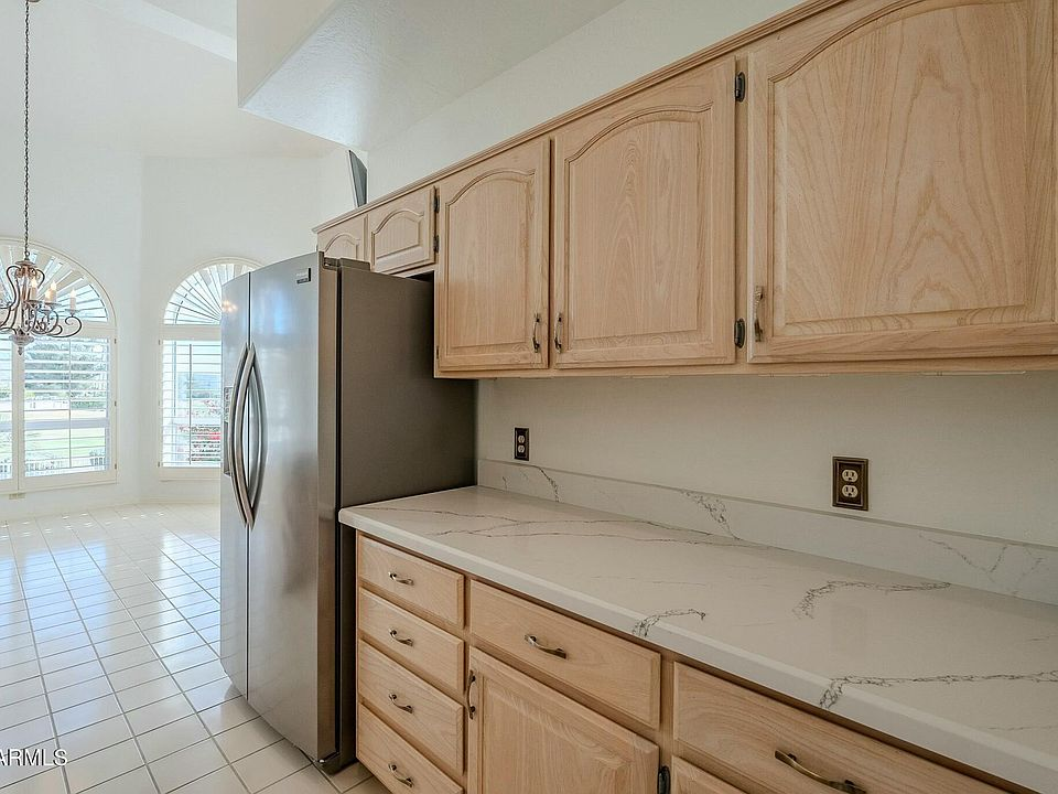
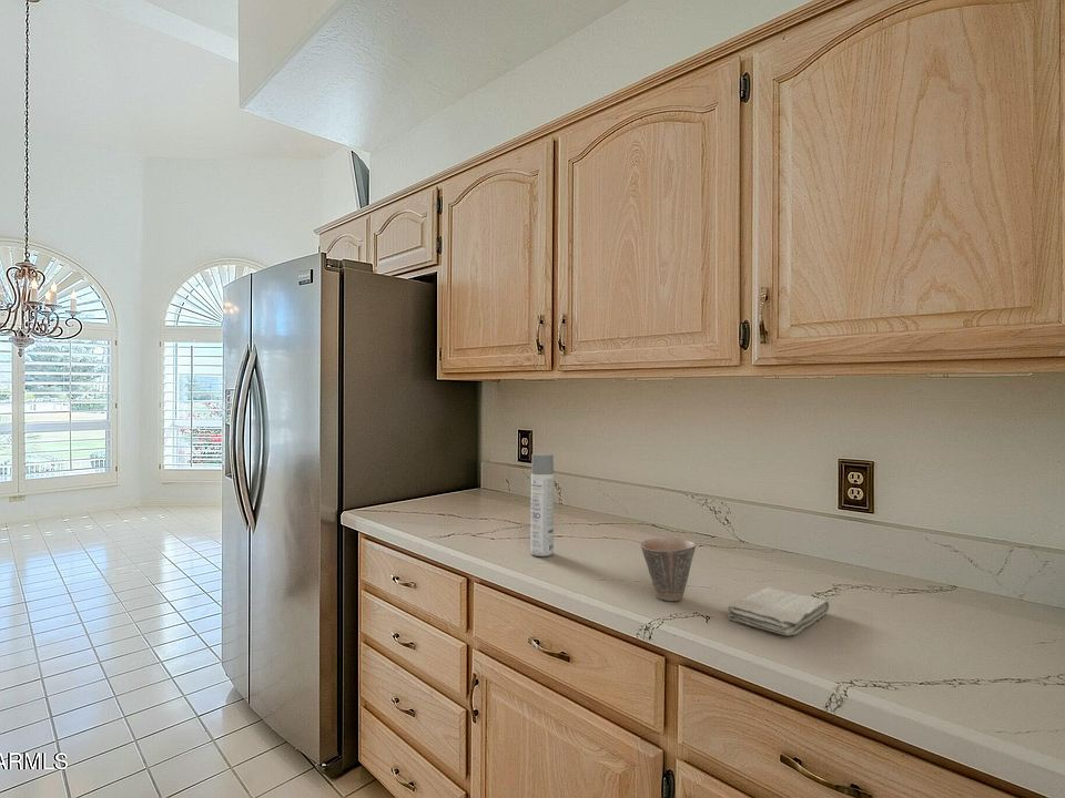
+ spray bottle (541, 503)
+ cup (667, 570)
+ washcloth (778, 607)
